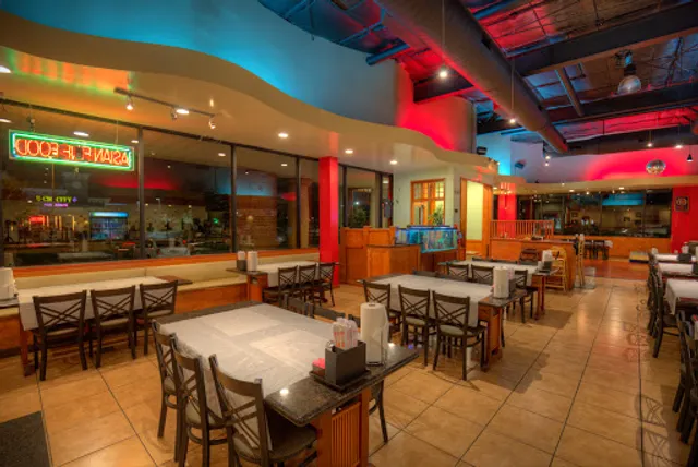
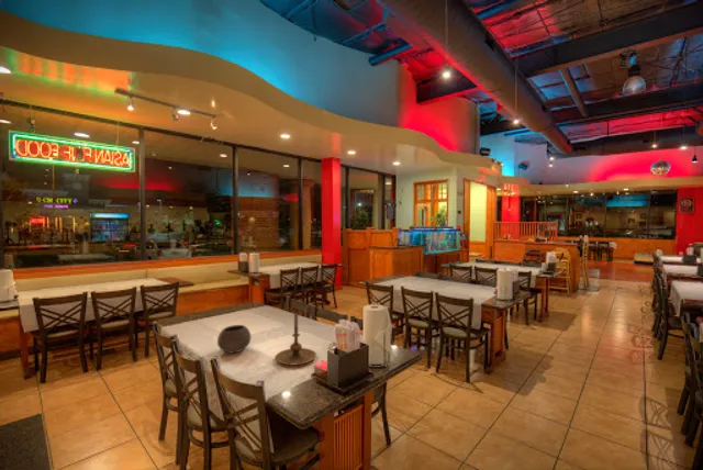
+ candle holder (295, 335)
+ bowl (234, 338)
